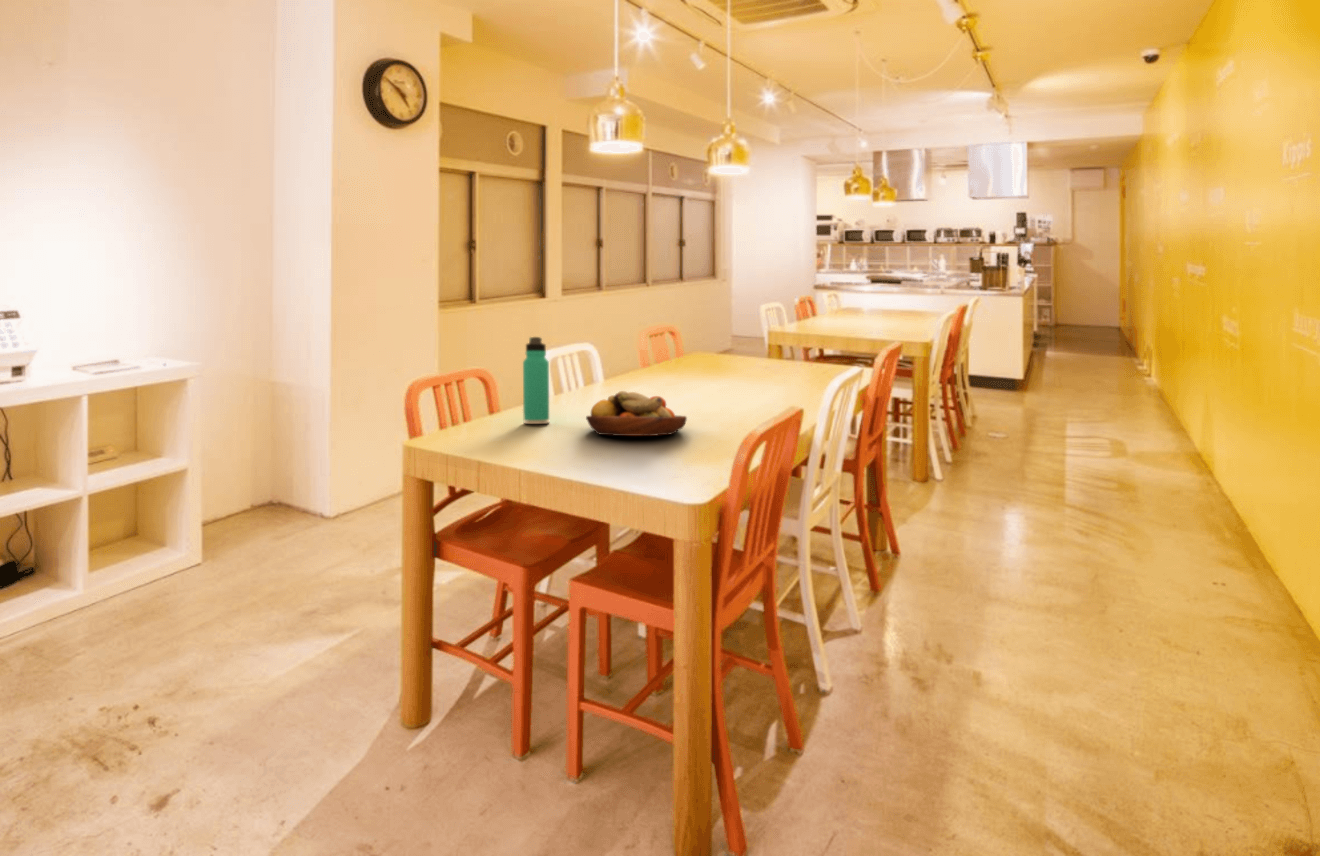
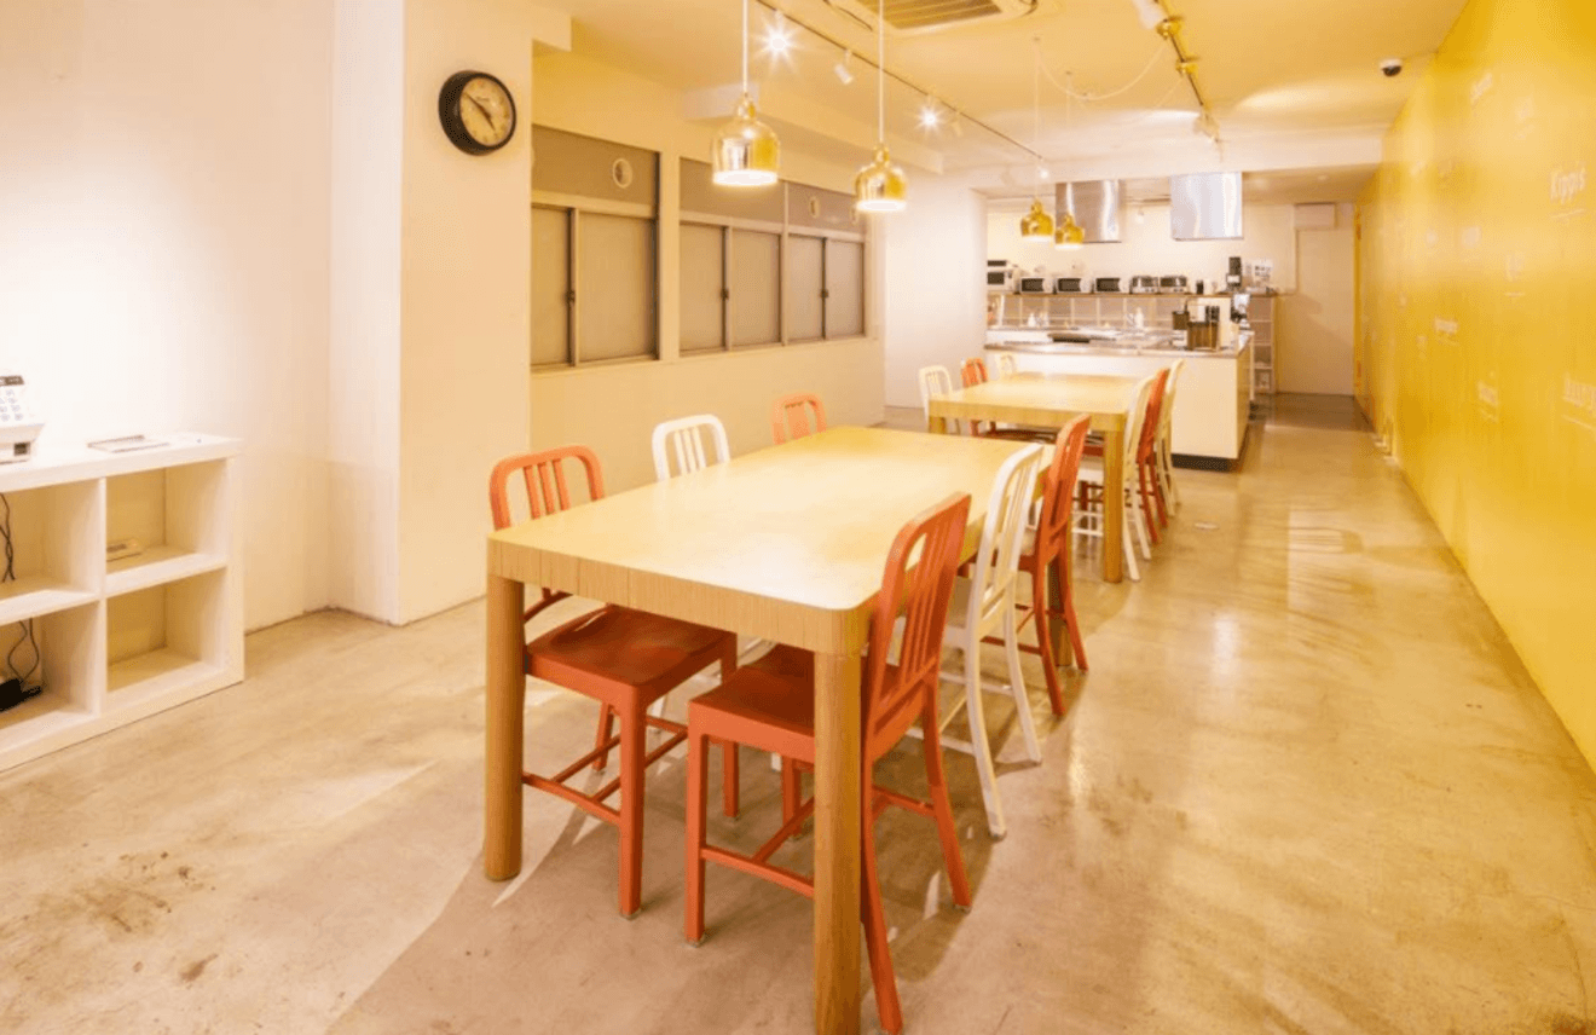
- fruit bowl (637, 412)
- thermos bottle (536, 380)
